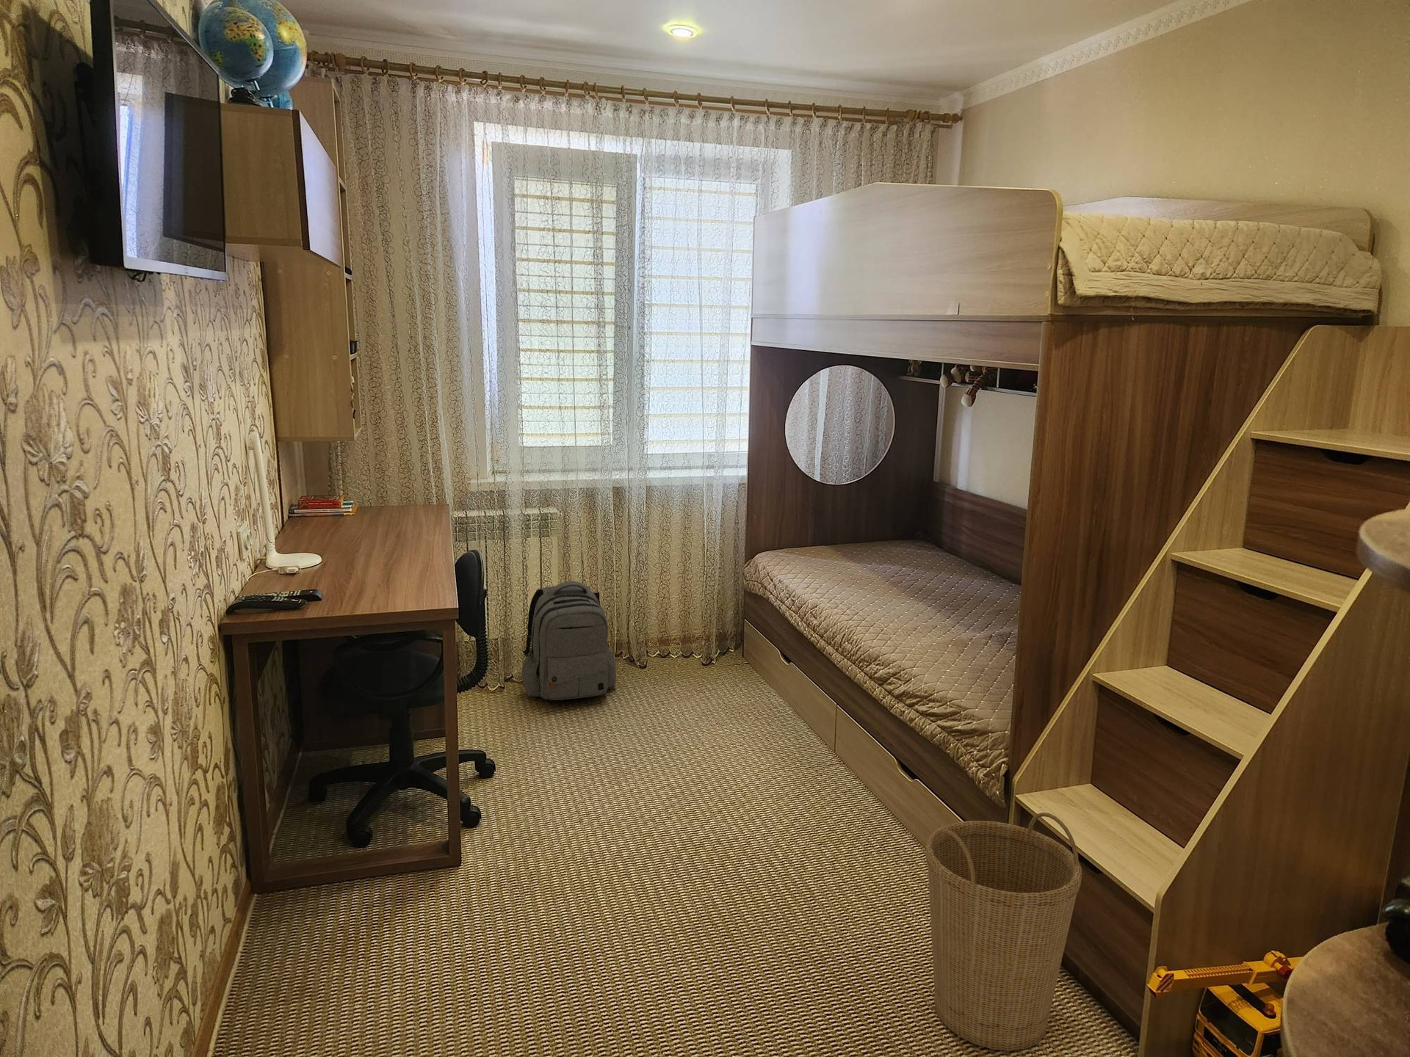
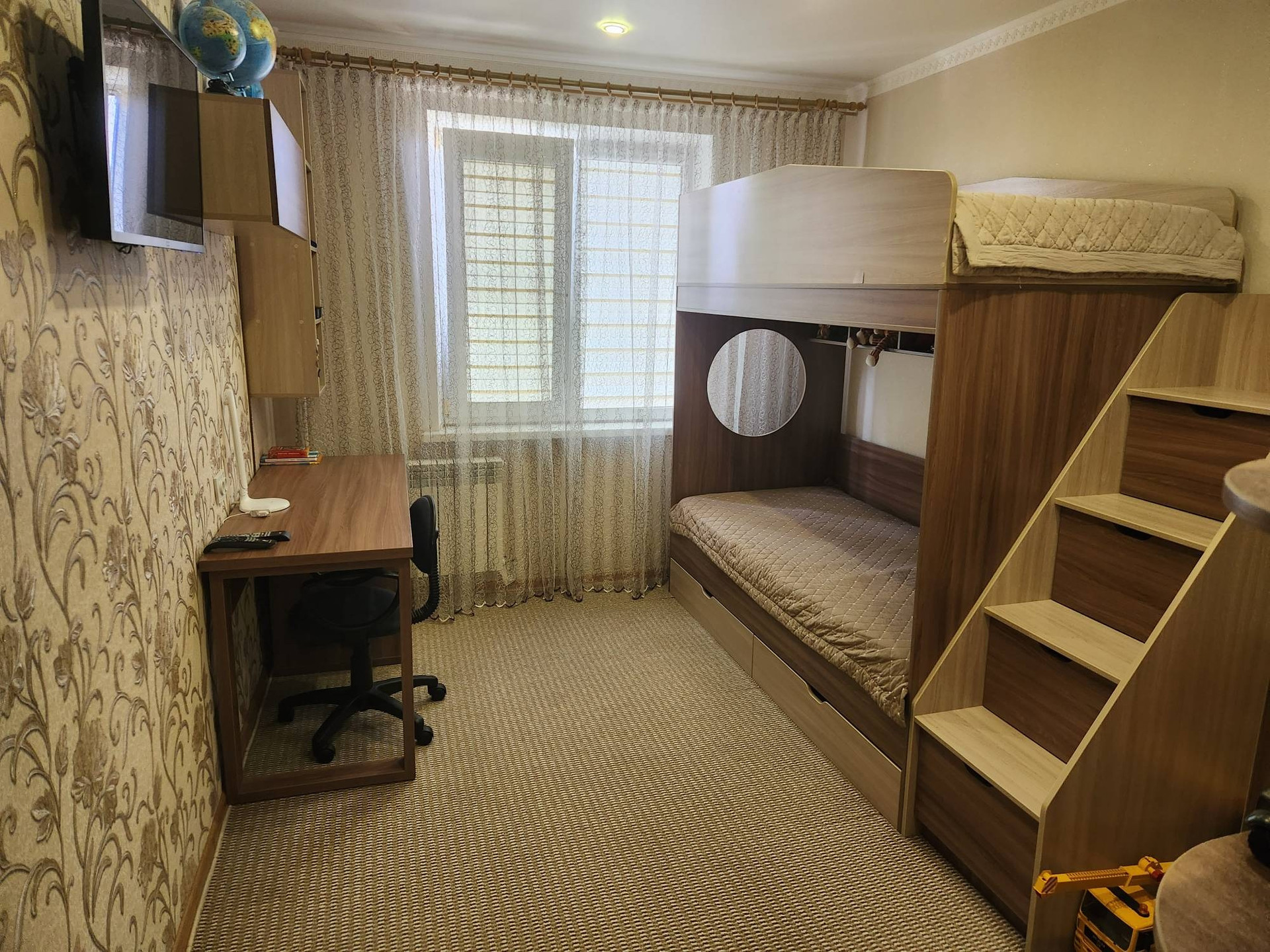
- backpack (570, 635)
- basket (997, 919)
